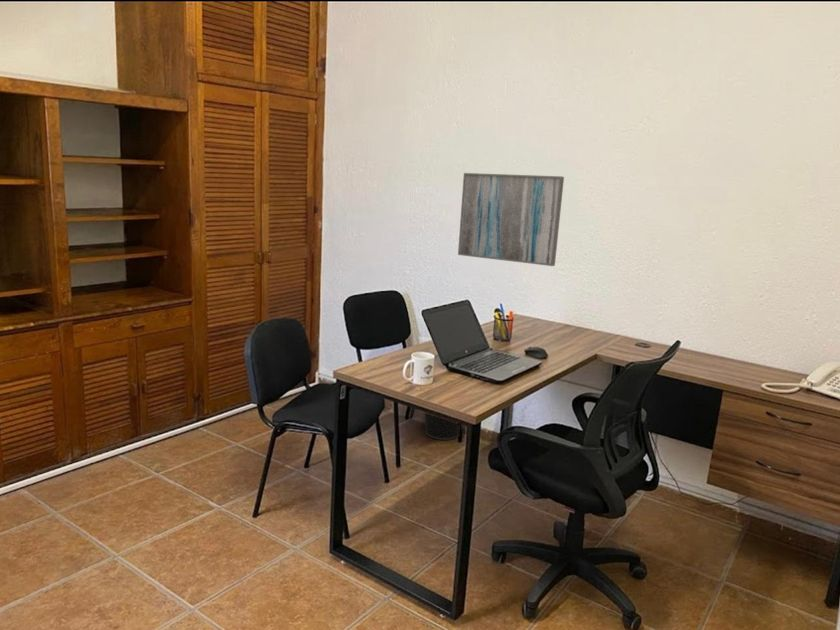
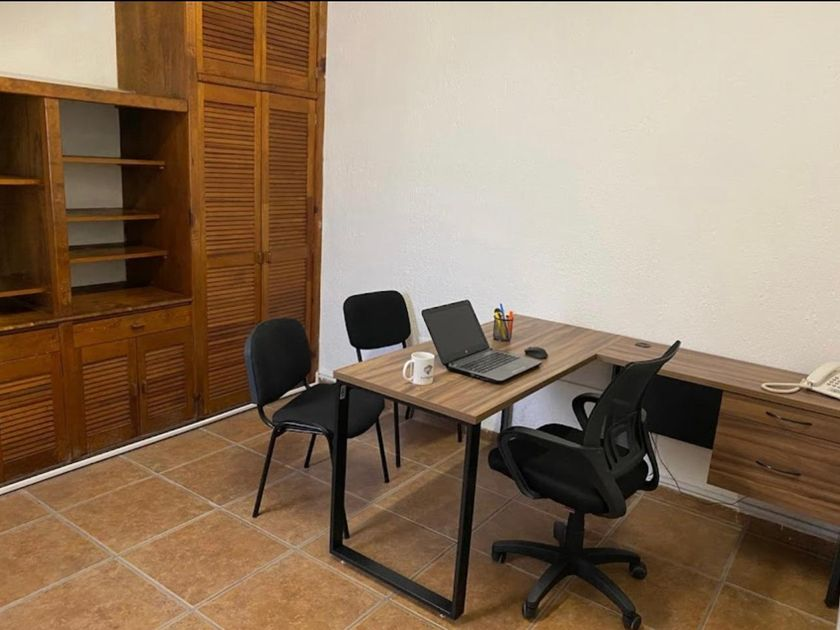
- wall art (508, 218)
- wastebasket (441, 418)
